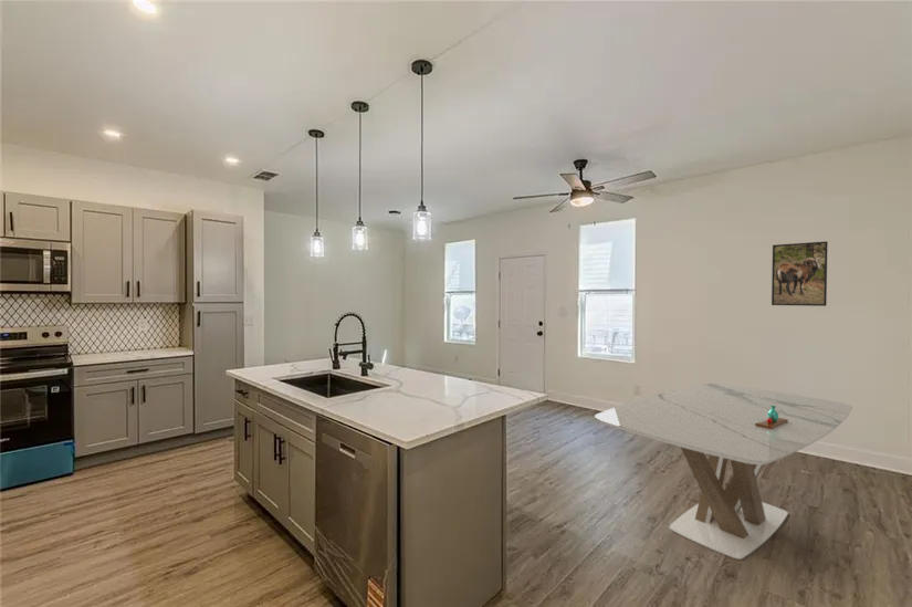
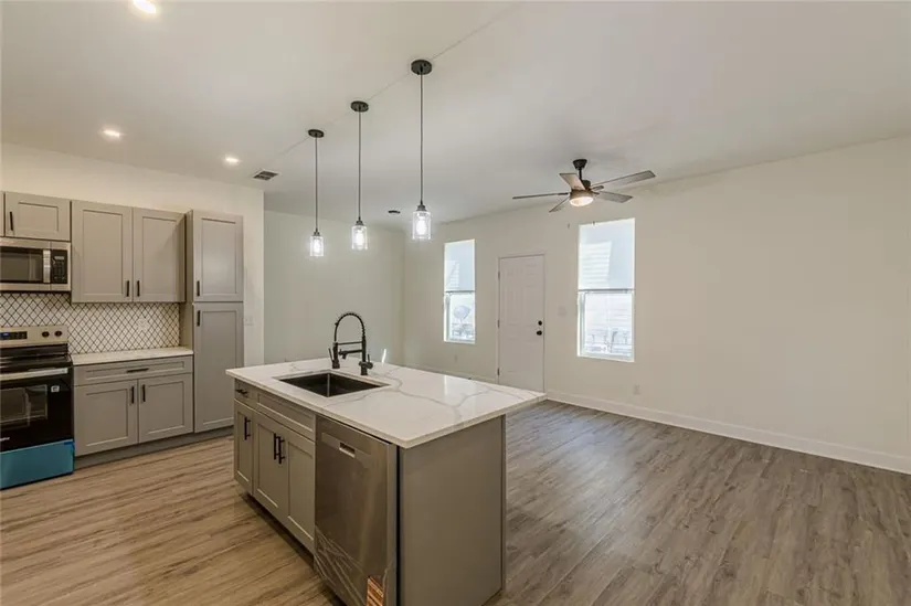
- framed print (798, 274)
- vase (772, 415)
- dining table (725, 465)
